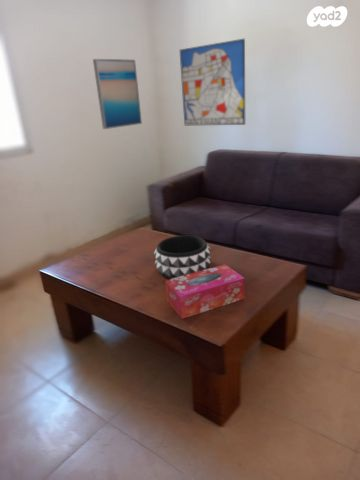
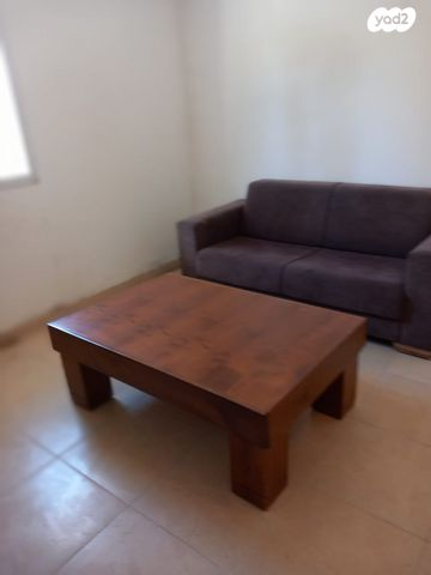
- tissue box (204, 289)
- wall art (211, 86)
- wall art (119, 94)
- decorative bowl (182, 256)
